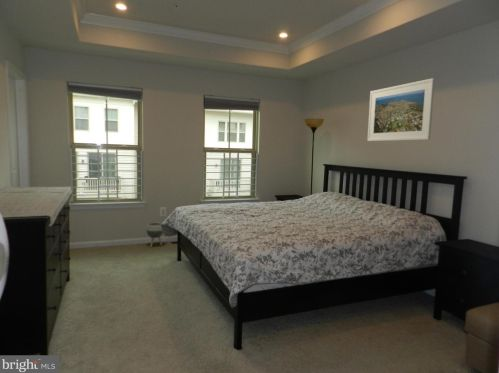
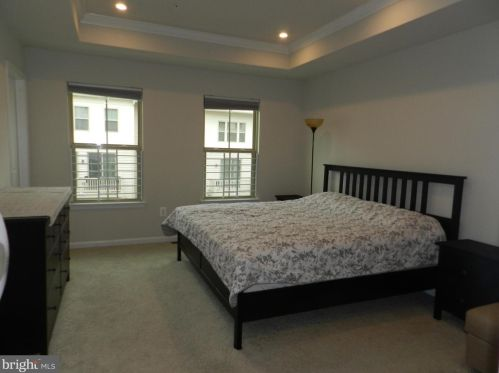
- planter (155, 234)
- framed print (397, 113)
